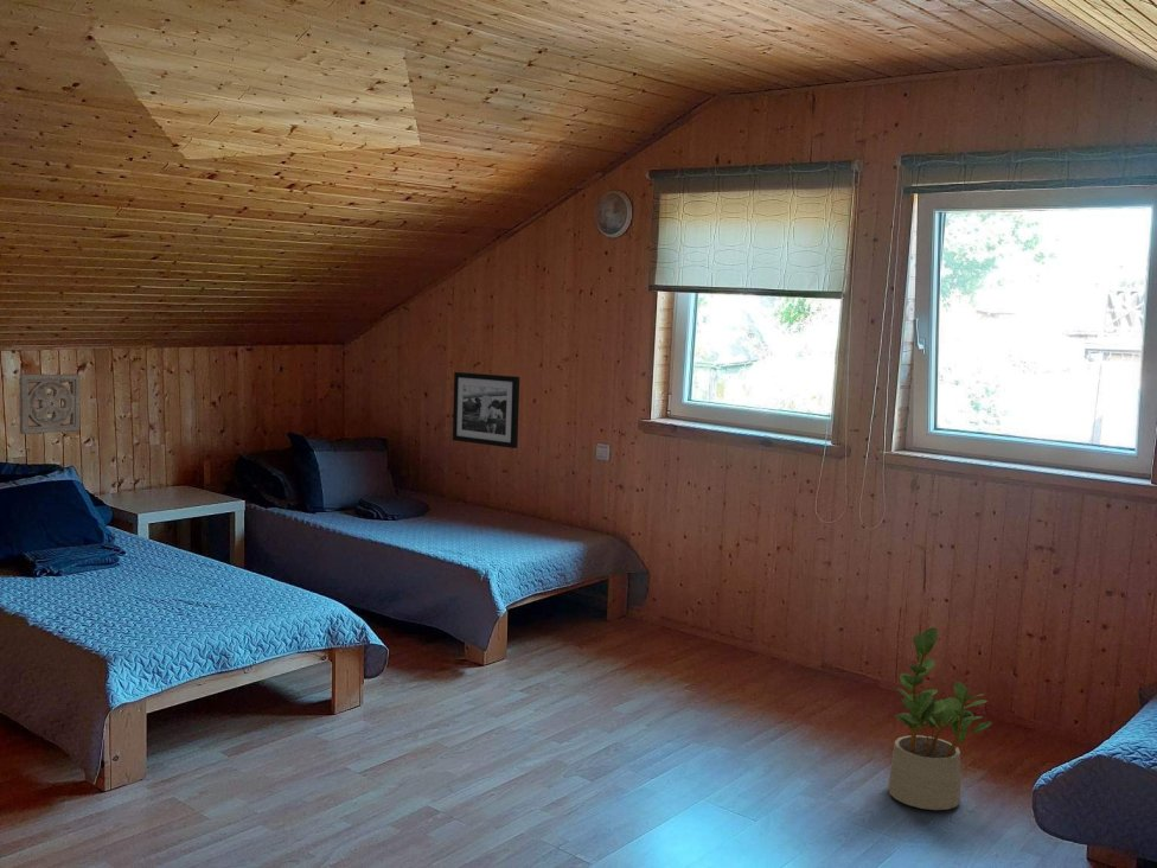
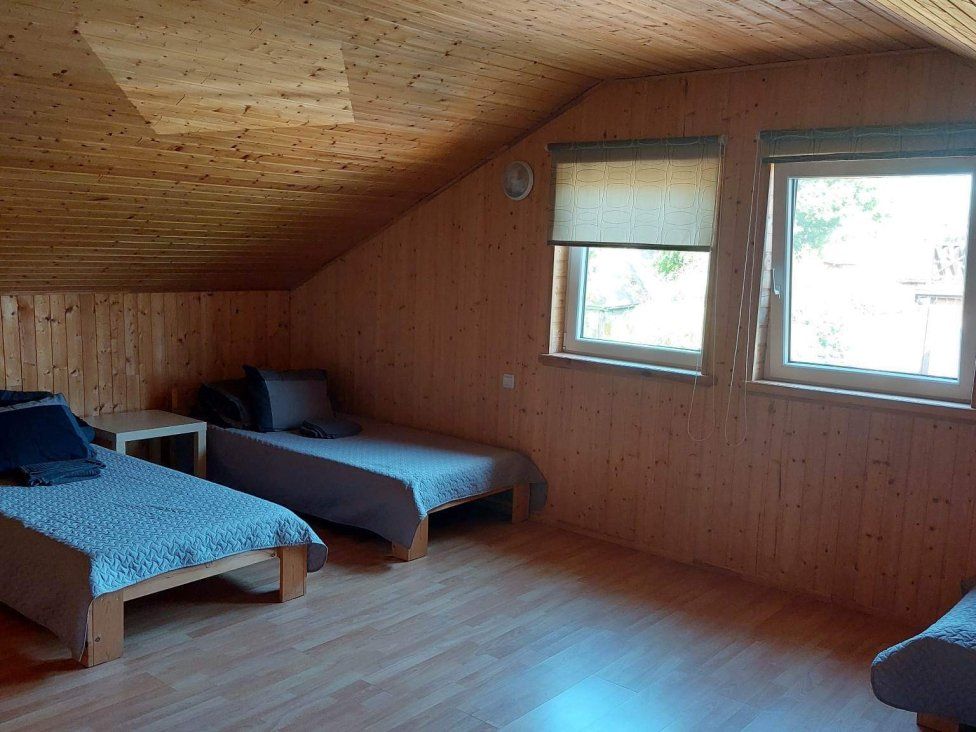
- wall ornament (49, 403)
- picture frame (485, 409)
- potted plant (940, 715)
